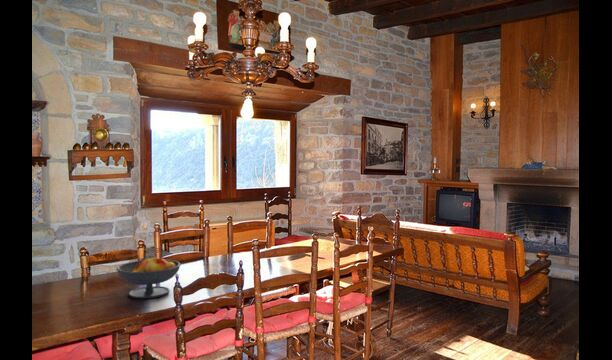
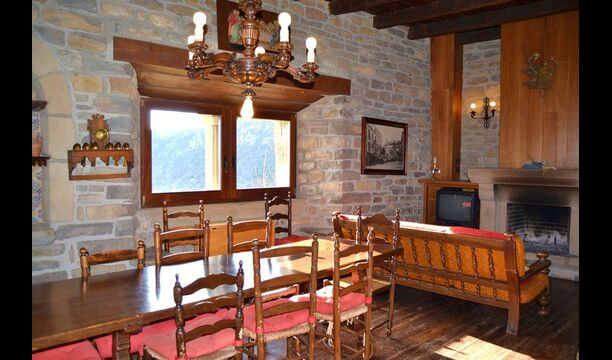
- fruit bowl (149, 274)
